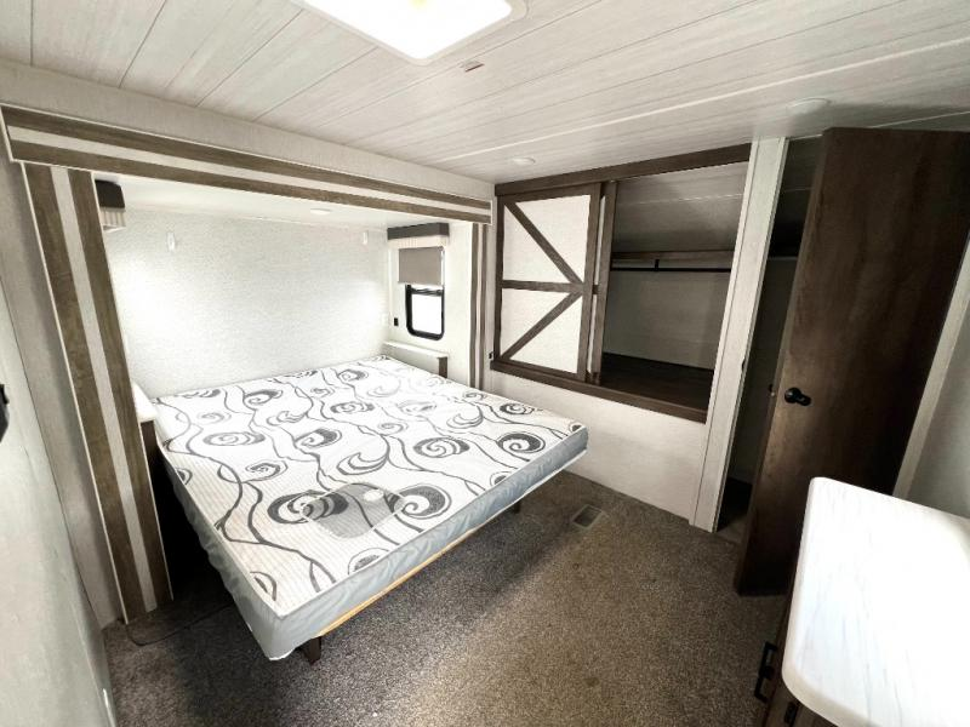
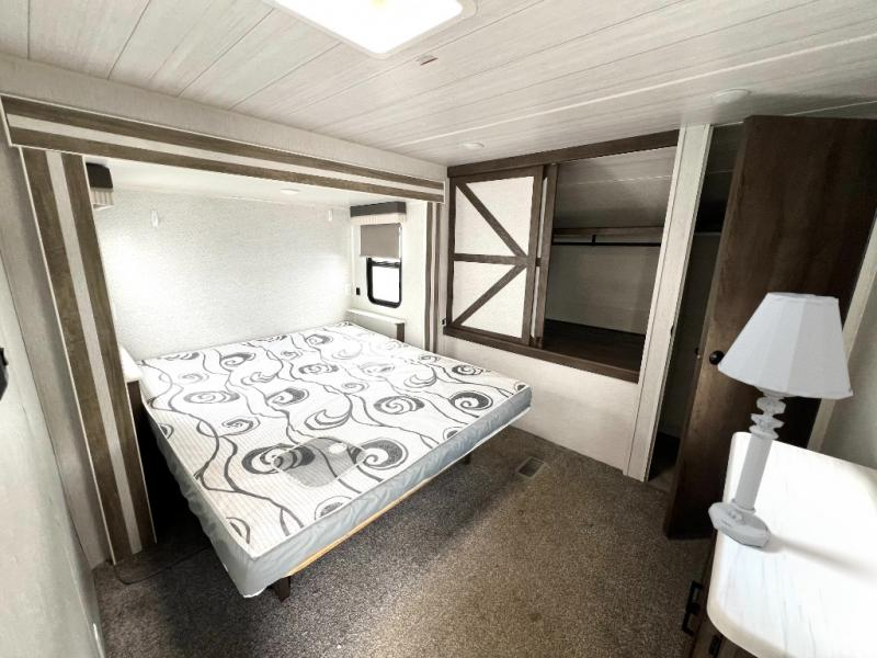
+ table lamp (766, 421)
